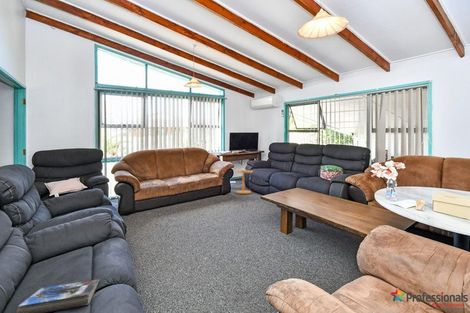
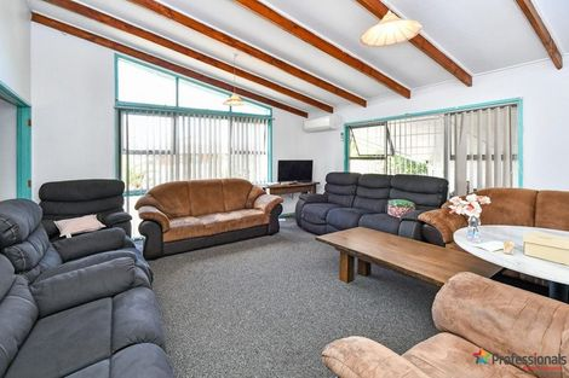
- side table (243, 180)
- magazine (63, 292)
